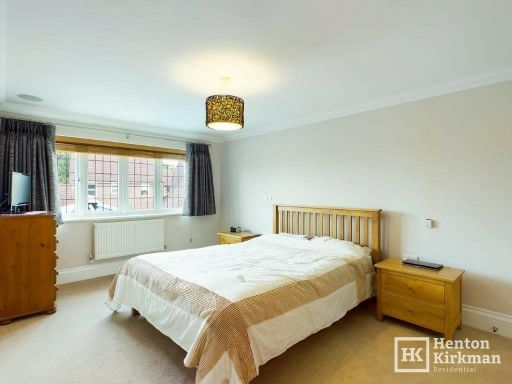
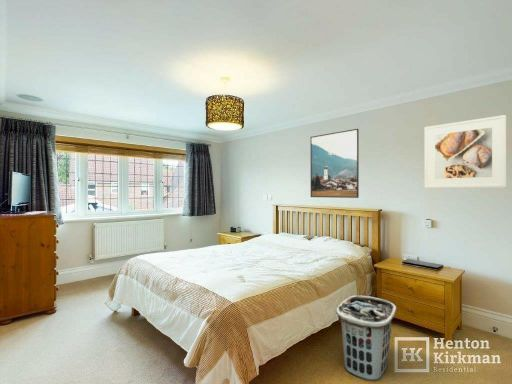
+ clothes hamper (366, 329)
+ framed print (462, 154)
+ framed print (332, 165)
